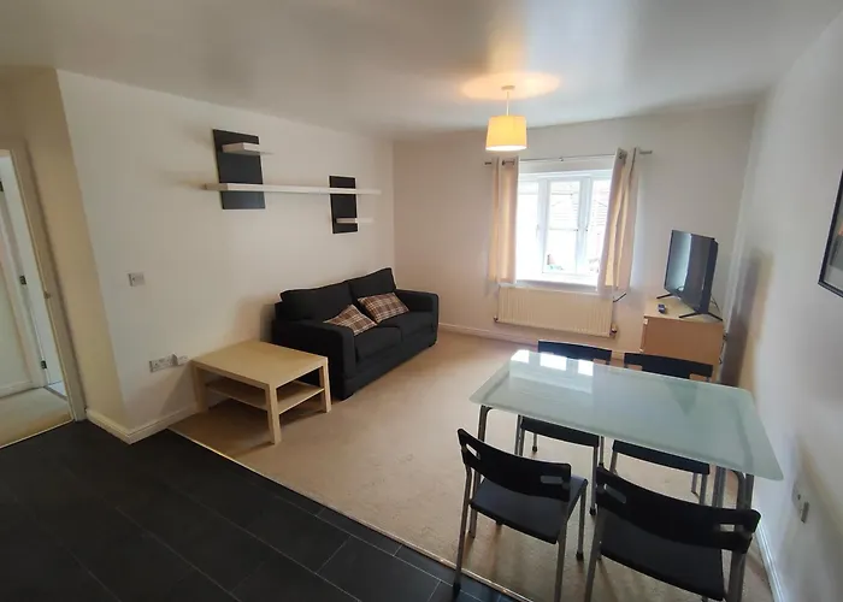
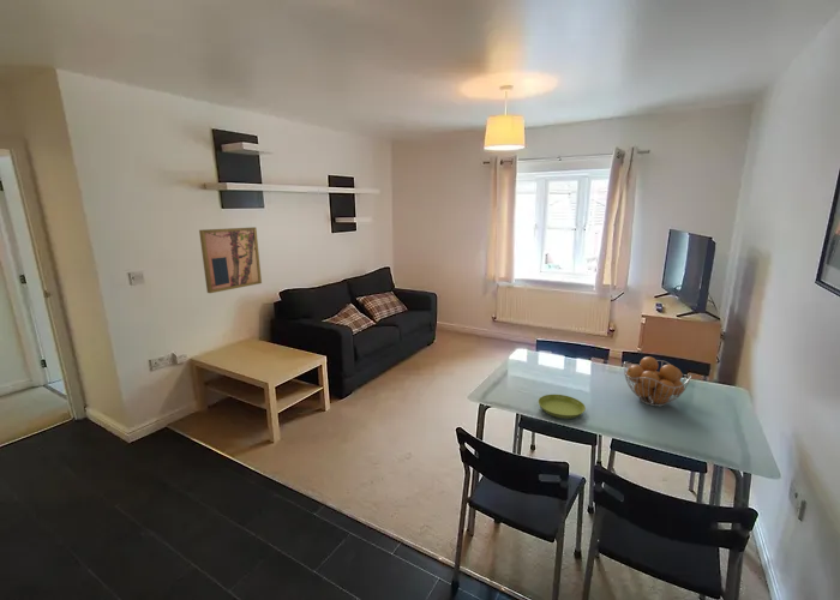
+ fruit basket (654, 380)
+ saucer (560, 407)
+ wall art (232, 258)
